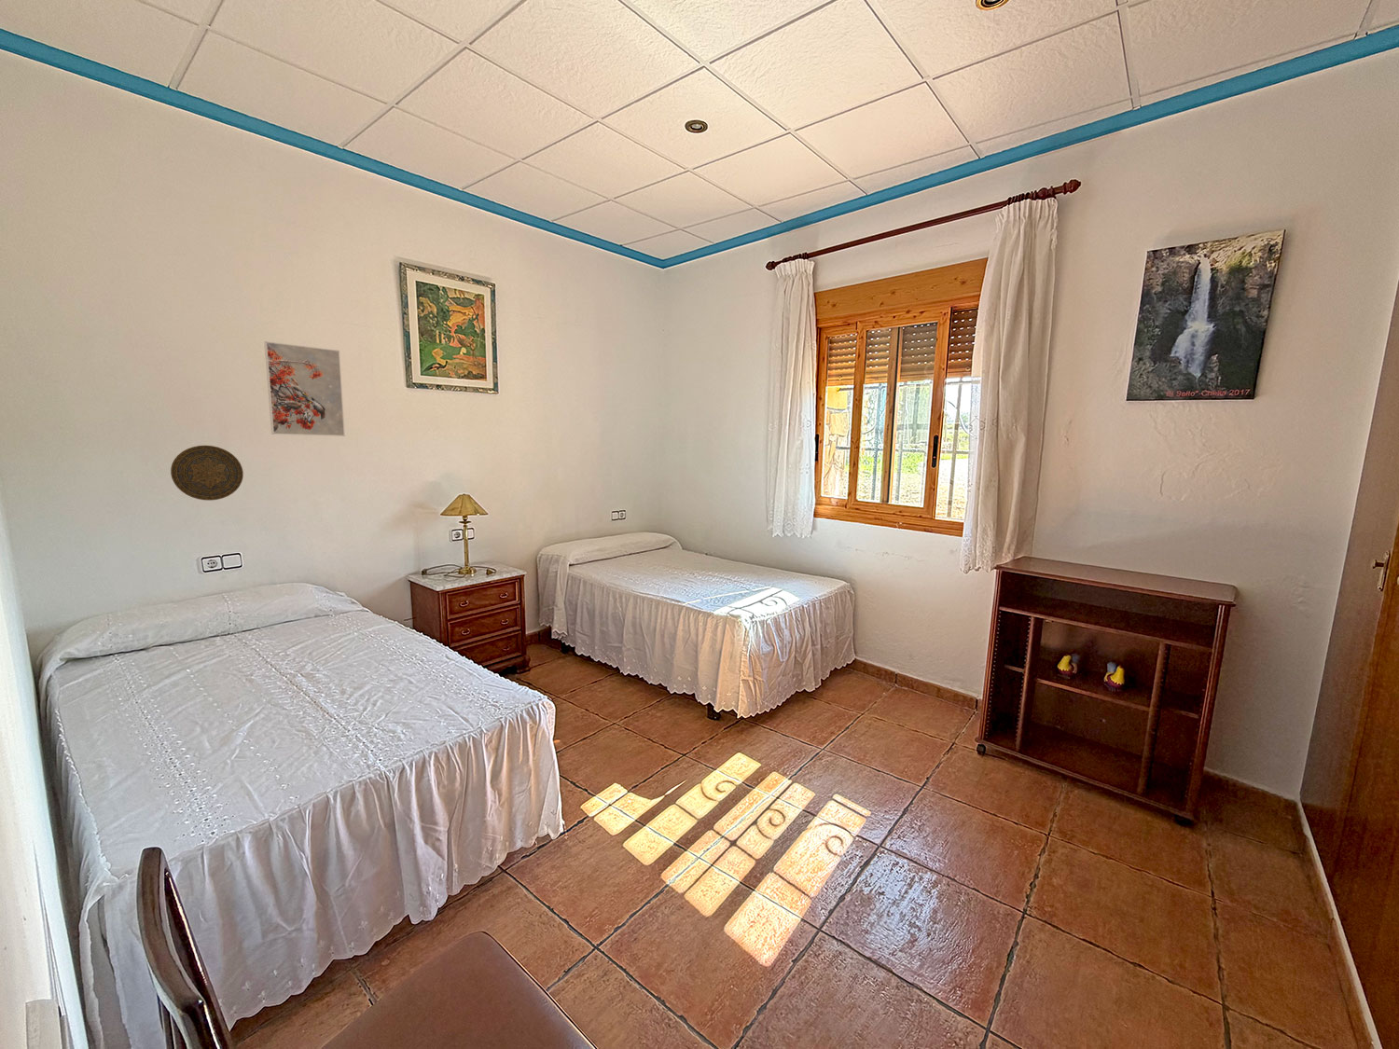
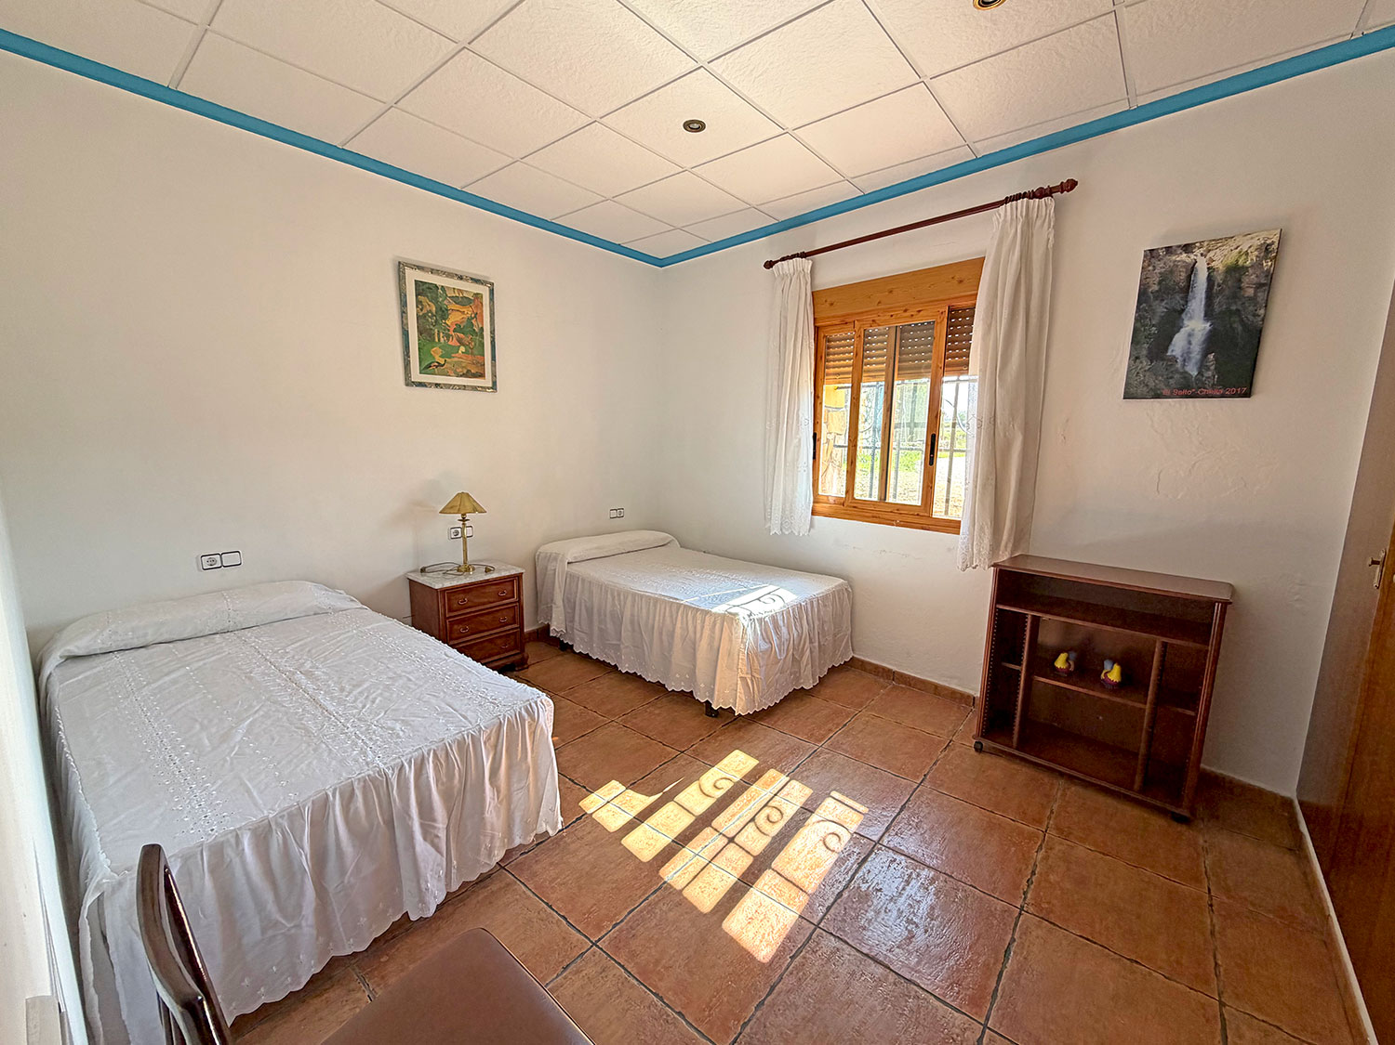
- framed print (306, 391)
- decorative plate (208, 473)
